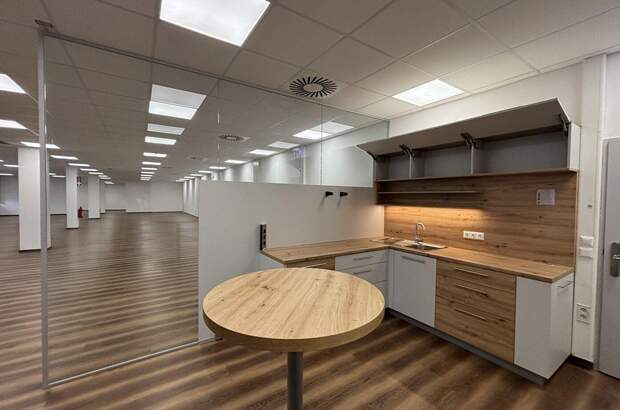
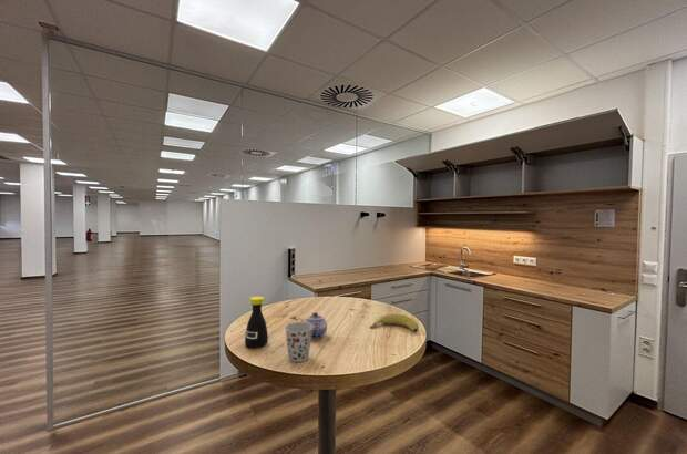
+ bottle (256, 320)
+ teapot (315, 324)
+ banana (392, 322)
+ cup (298, 341)
